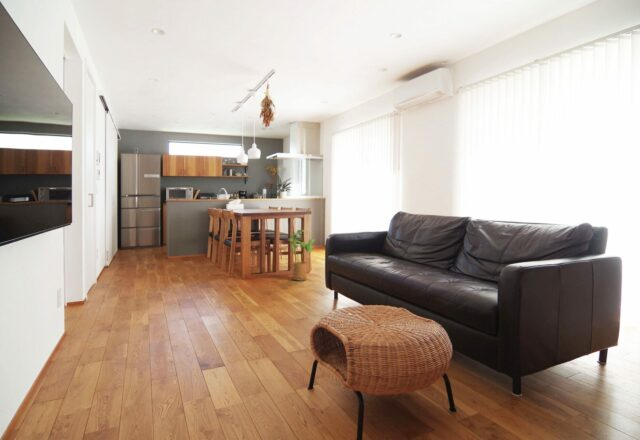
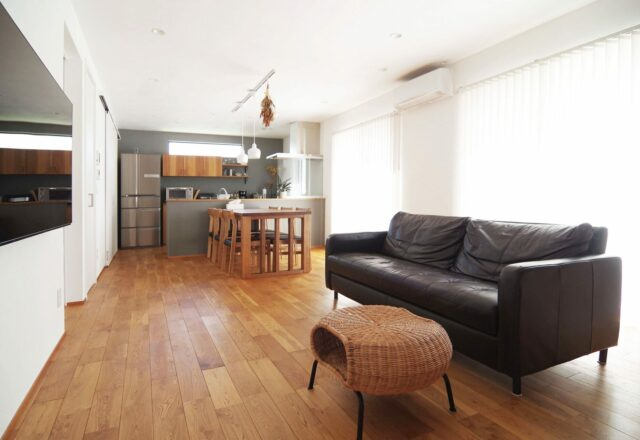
- house plant (302, 254)
